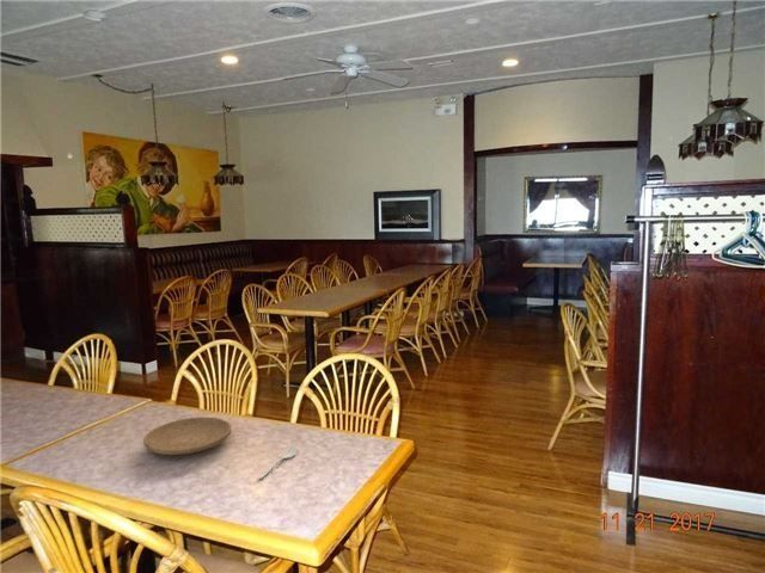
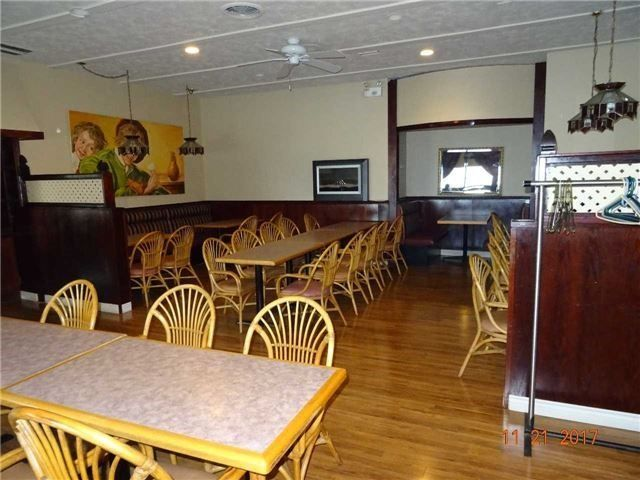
- spoon (277, 461)
- plate (189, 438)
